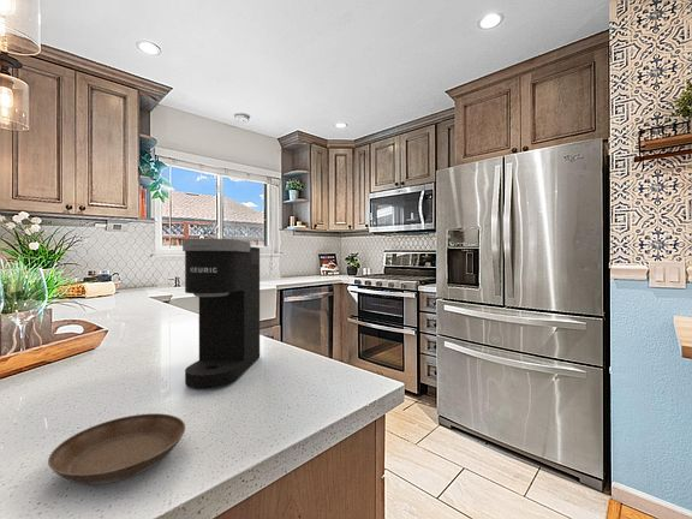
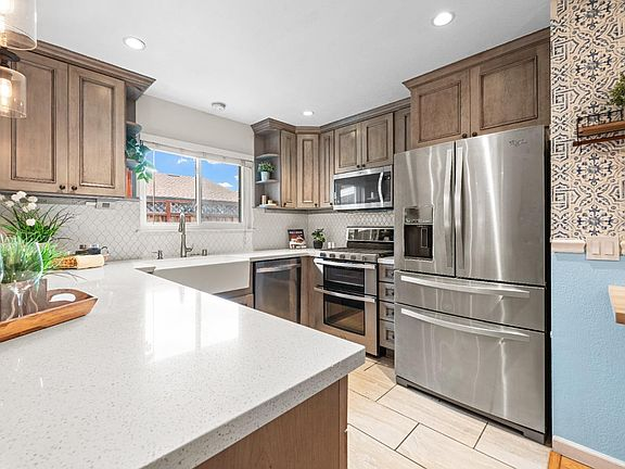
- coffee maker (226, 305)
- saucer (123, 448)
